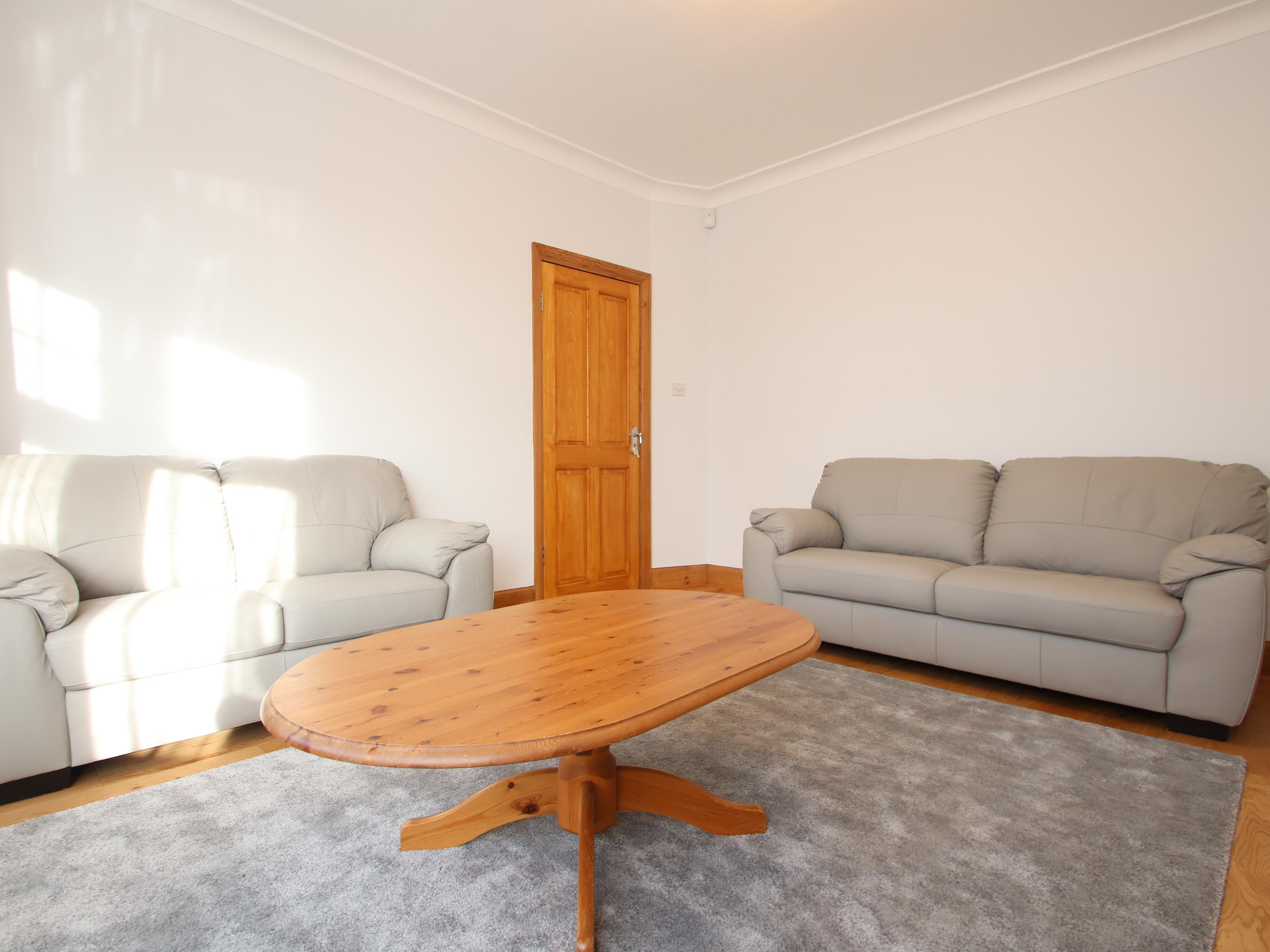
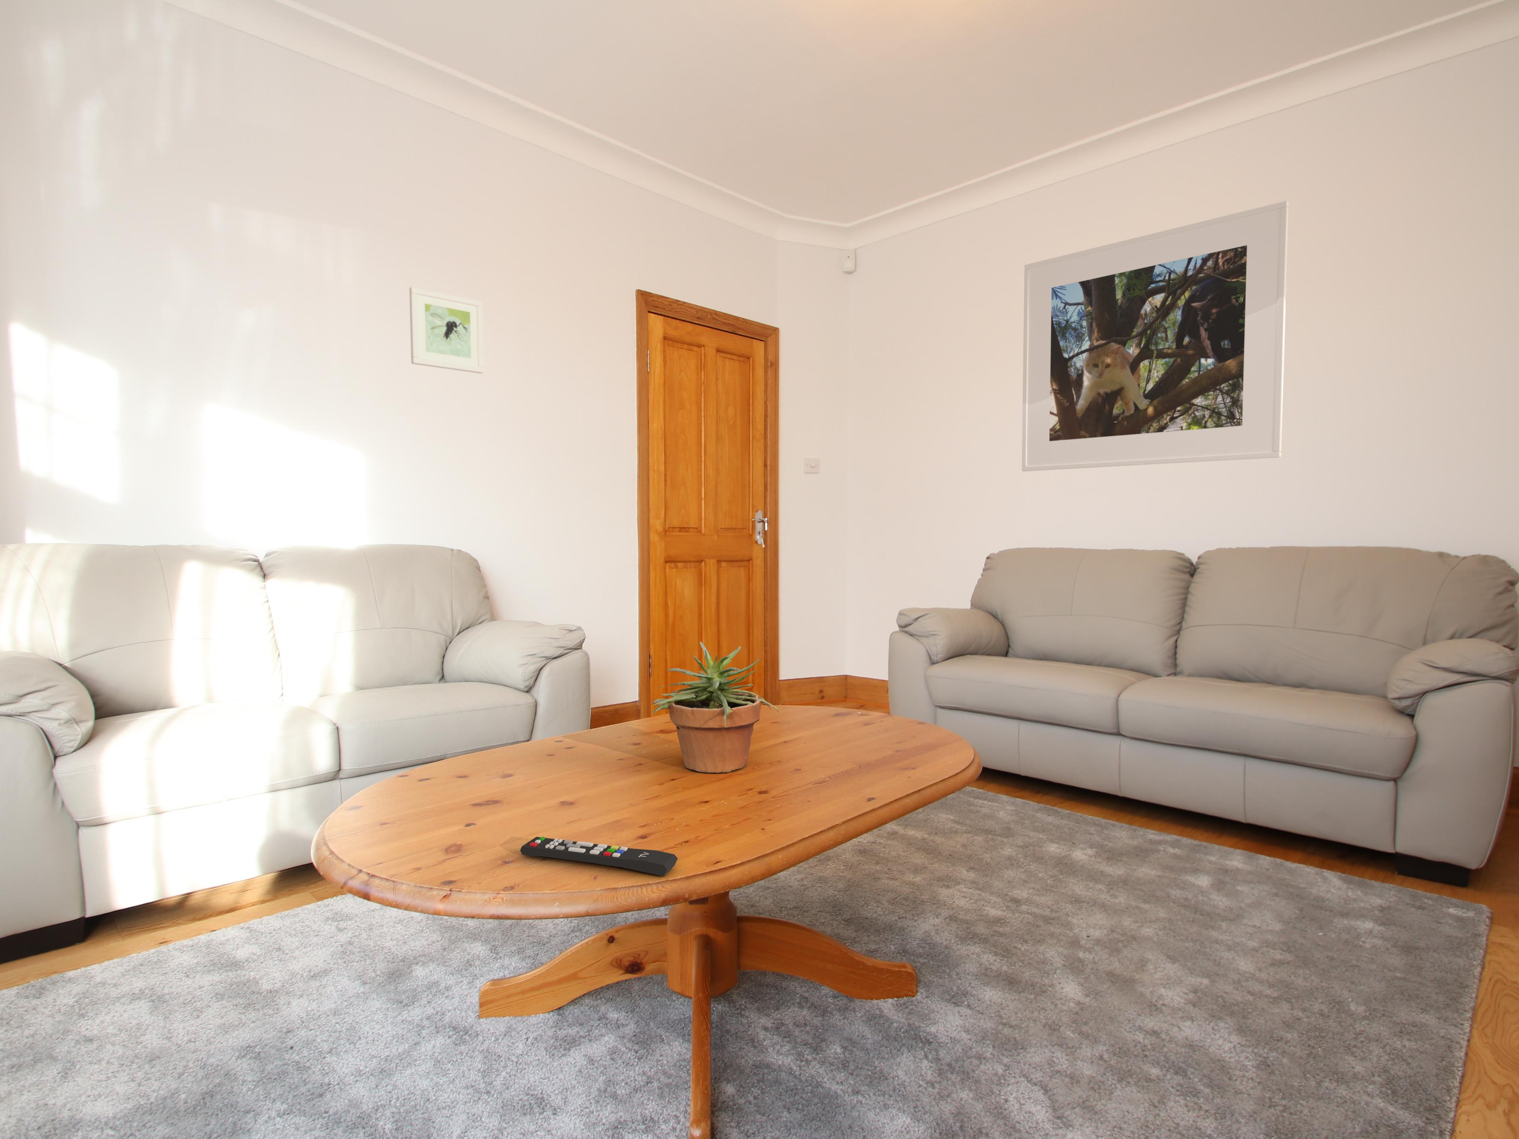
+ remote control (598, 854)
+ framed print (1140, 352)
+ potted plant (719, 705)
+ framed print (447, 331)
